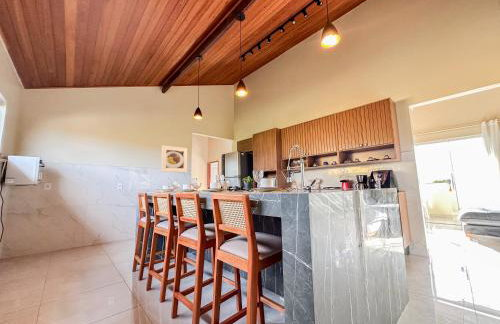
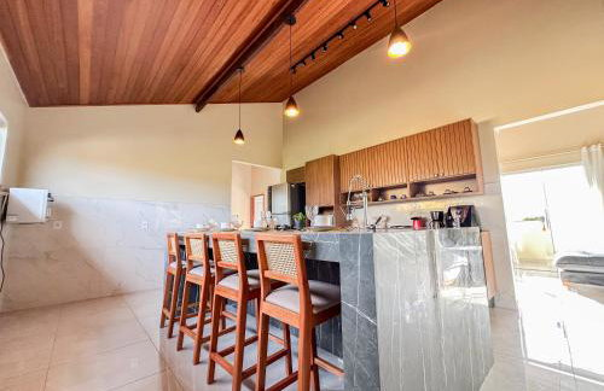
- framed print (174, 159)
